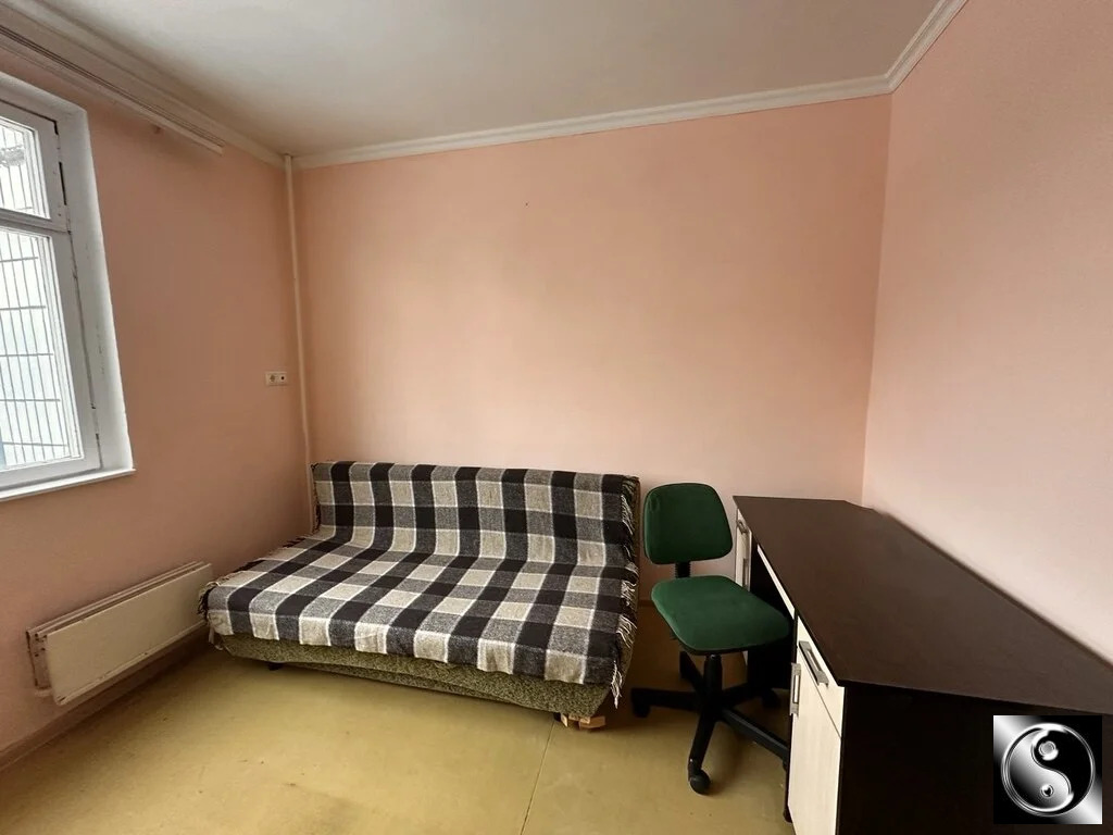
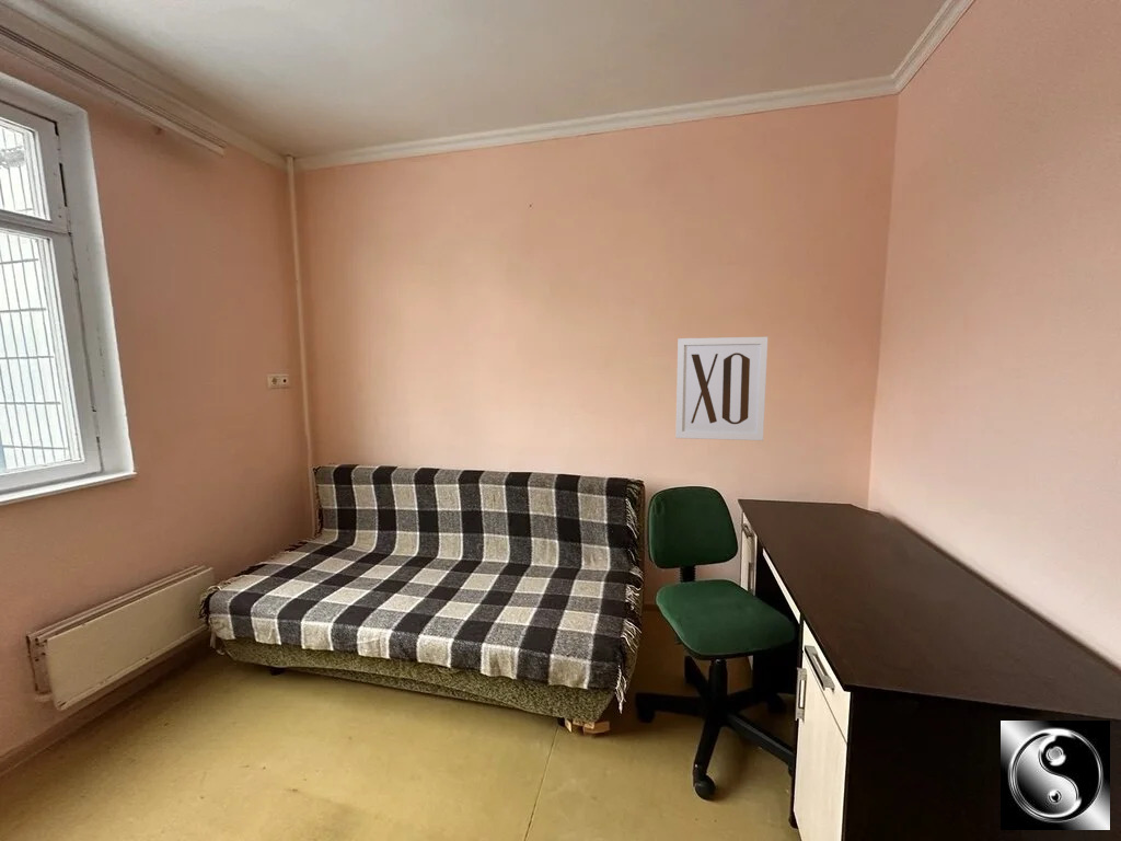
+ wall art (719, 389)
